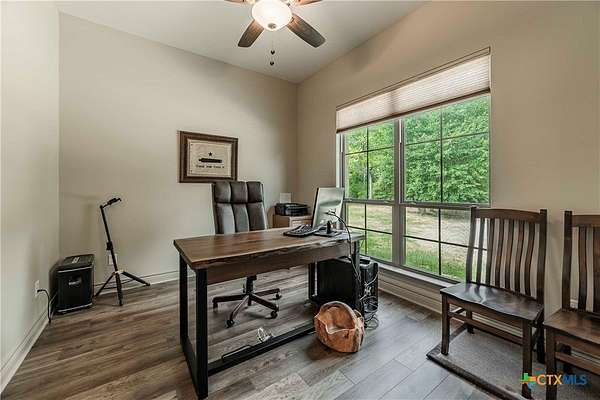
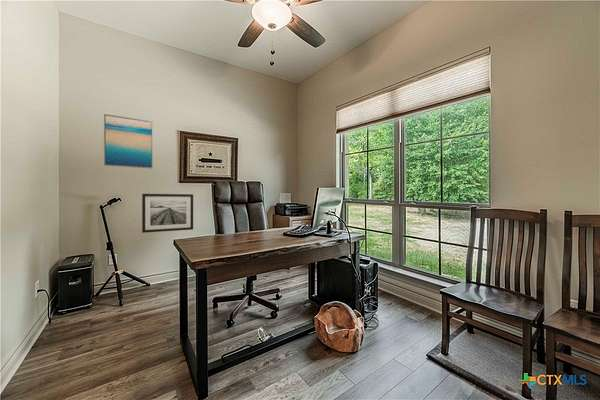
+ wall art (168, 212)
+ wall art (129, 142)
